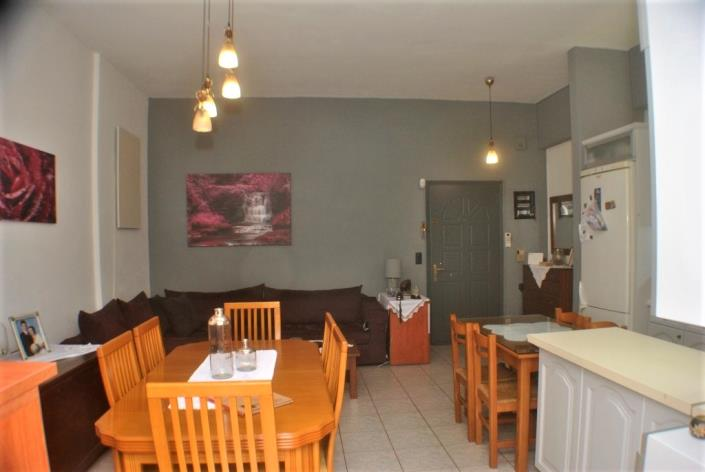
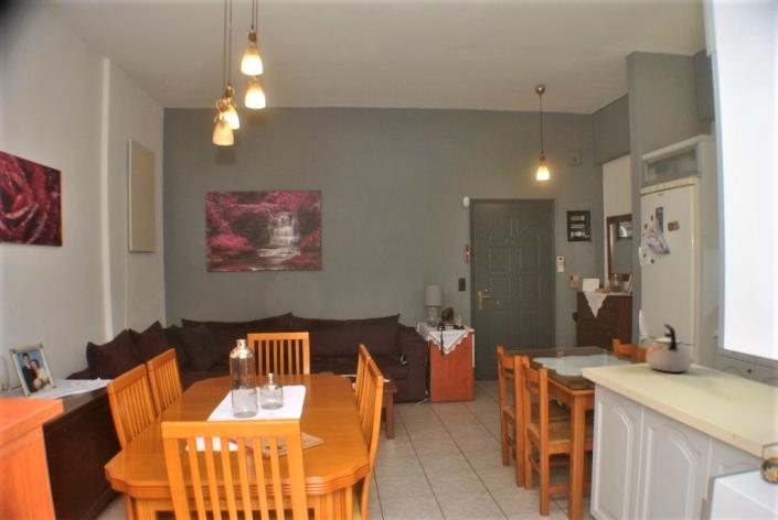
+ kettle (668, 347)
